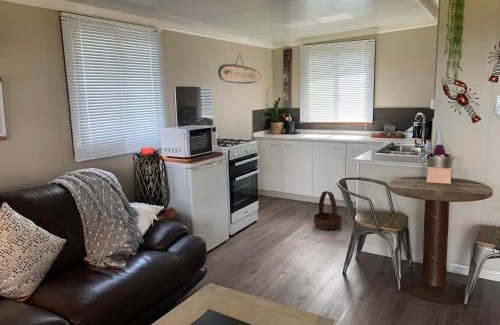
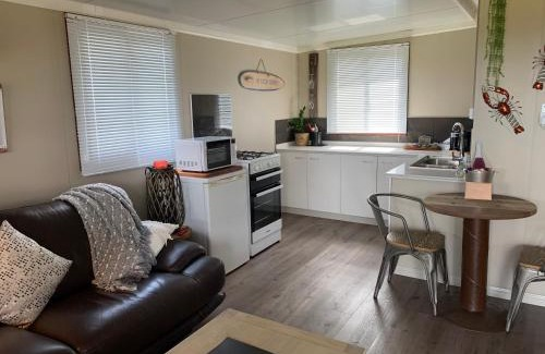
- basket (327, 213)
